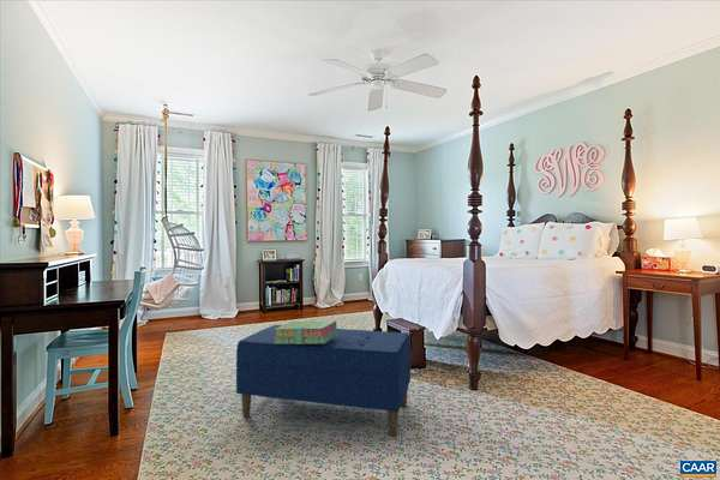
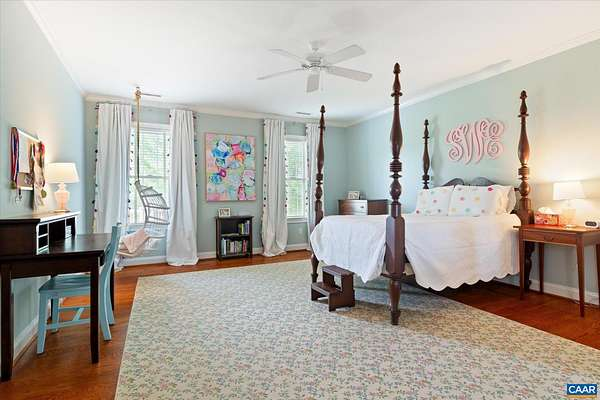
- stack of books (307, 332)
- bench (326, 373)
